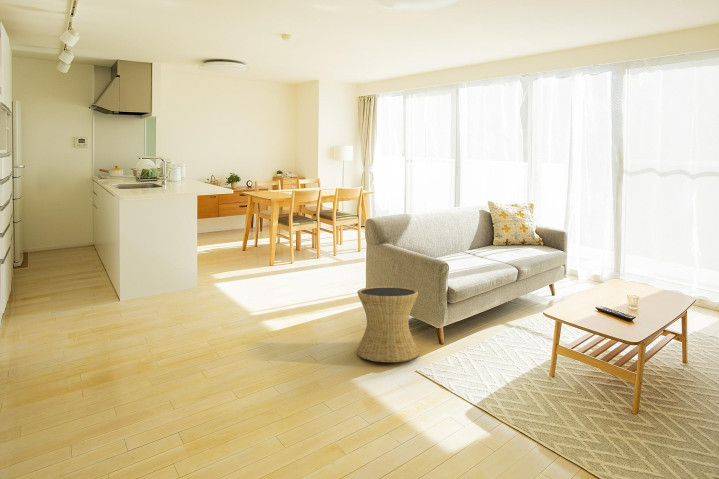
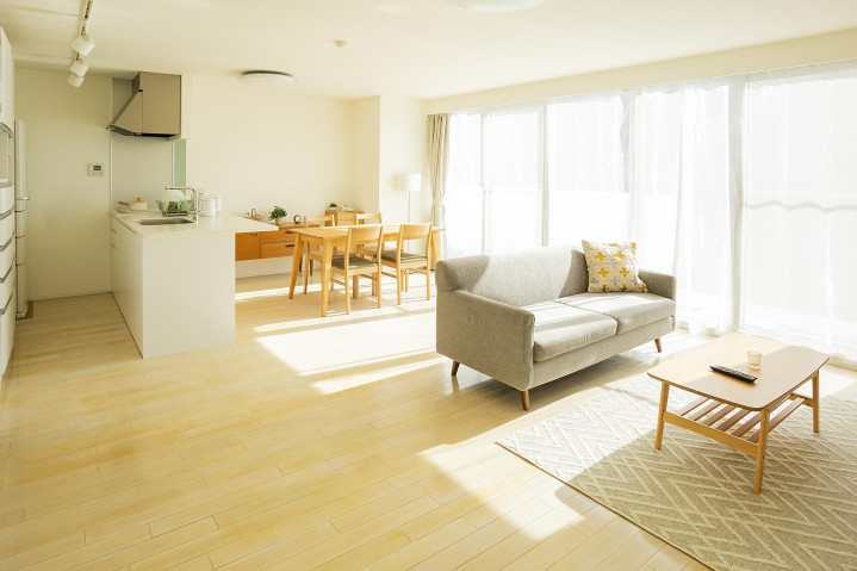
- side table (387, 322)
